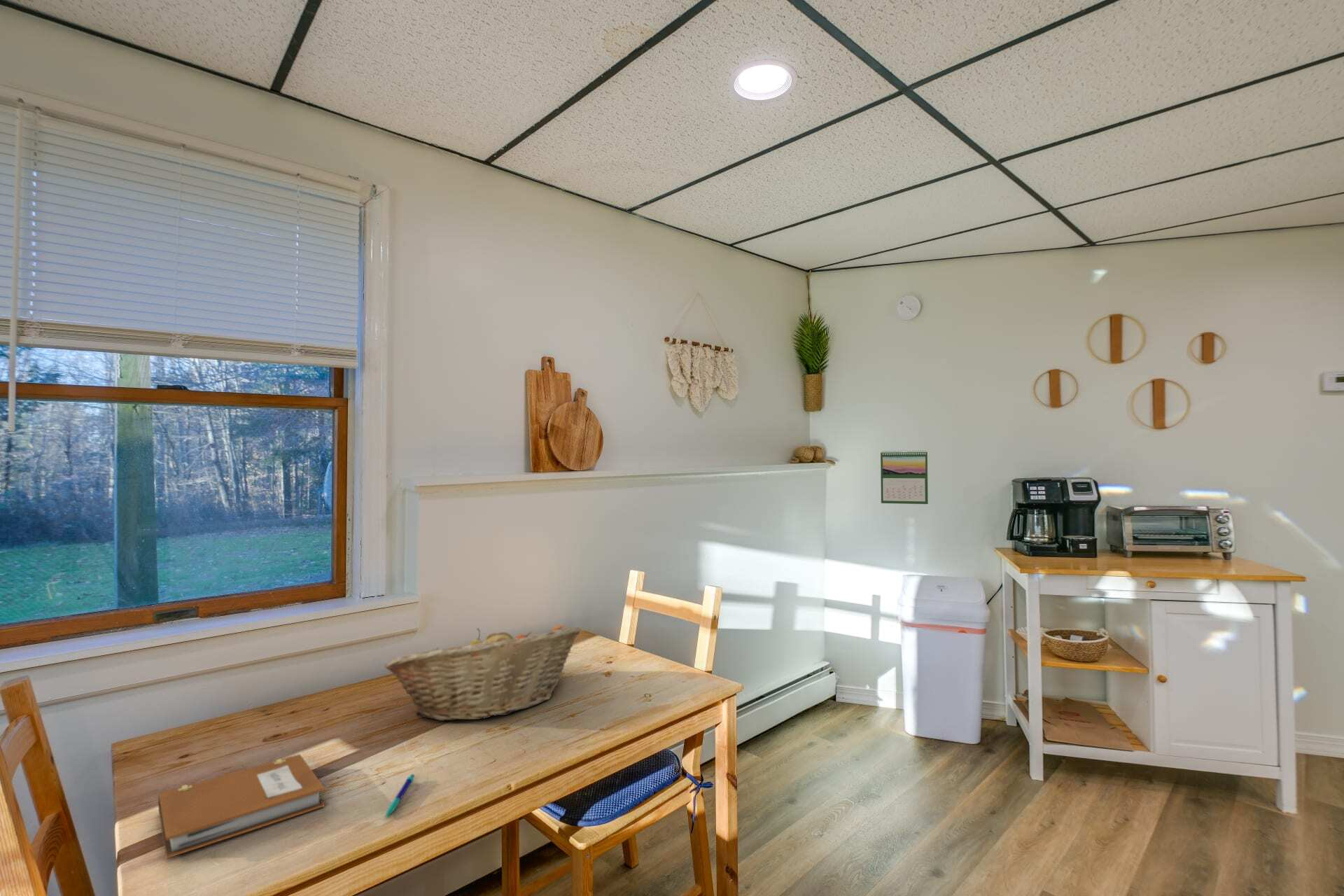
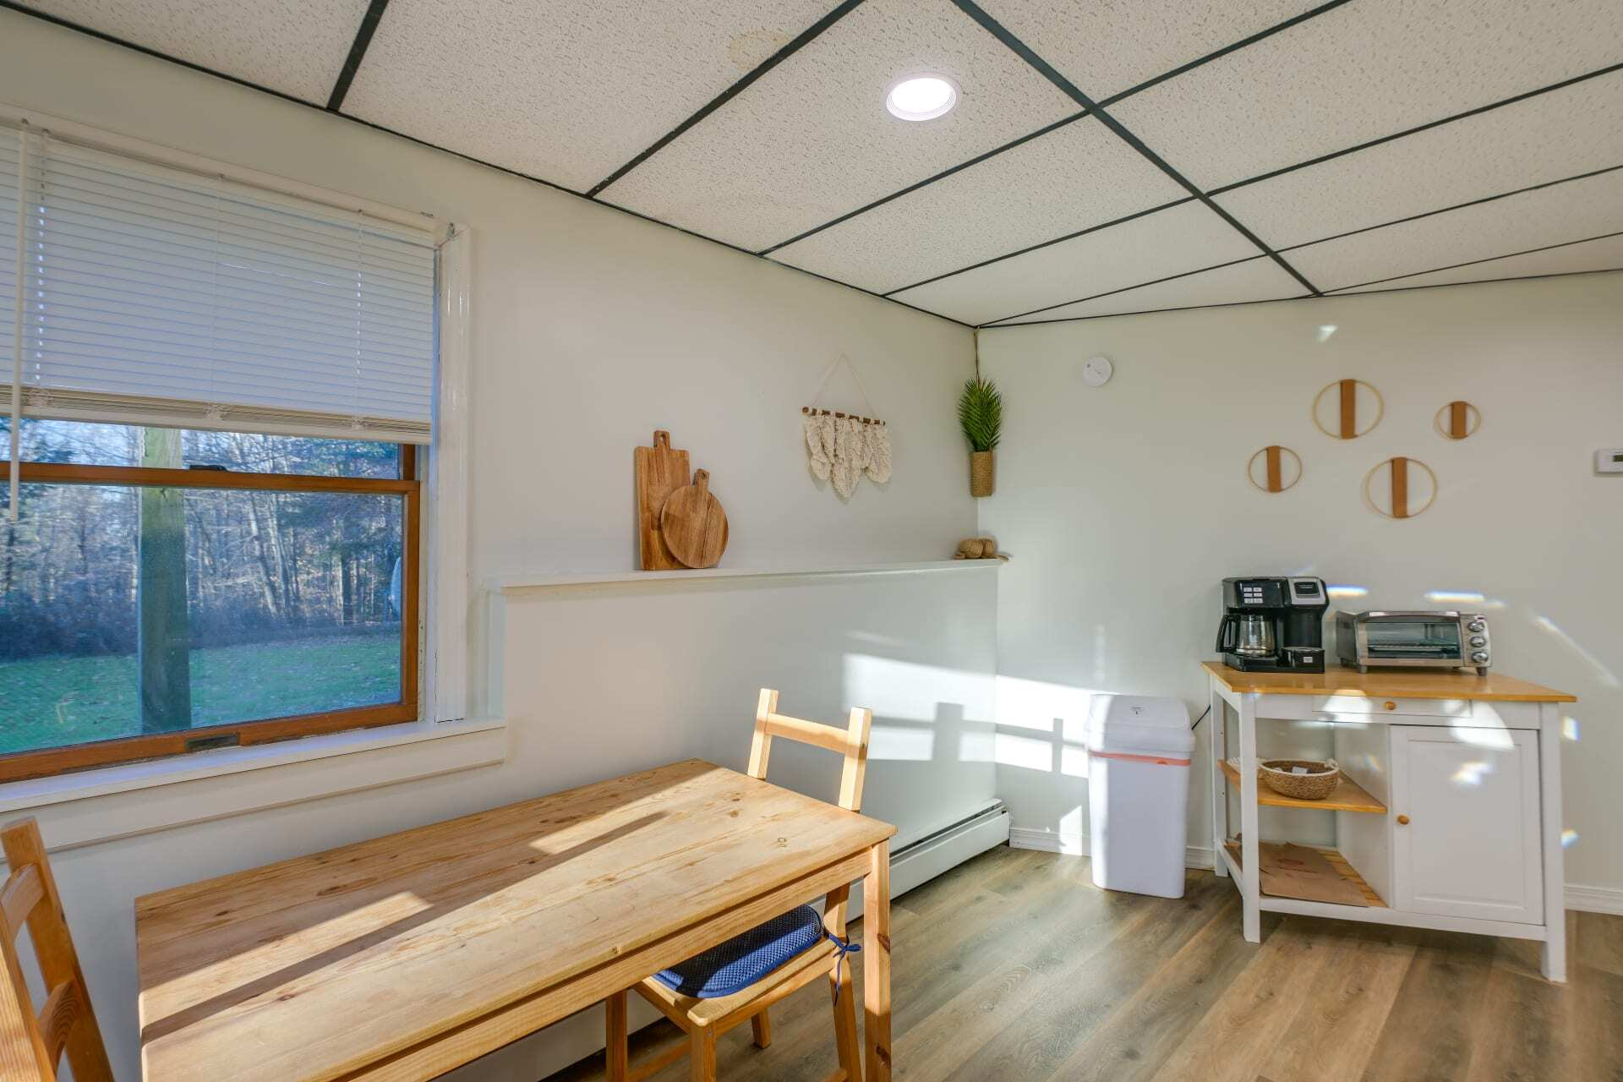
- pen (399, 795)
- calendar (904, 477)
- fruit basket (488, 662)
- notebook (245, 797)
